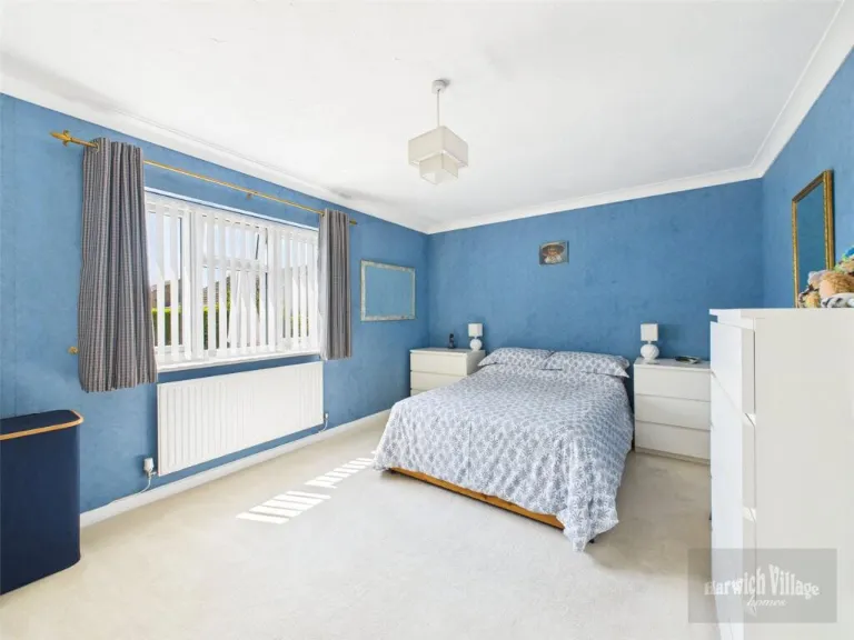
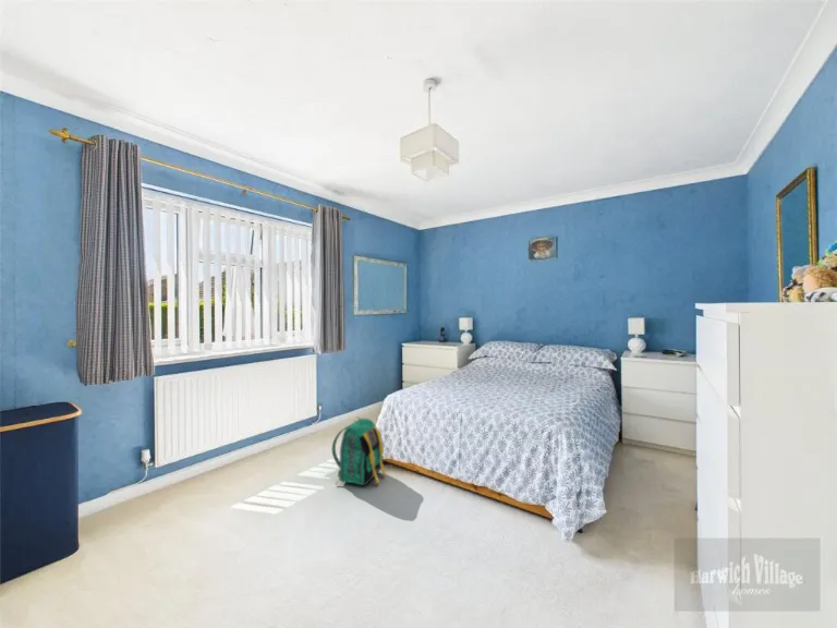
+ backpack (360, 447)
